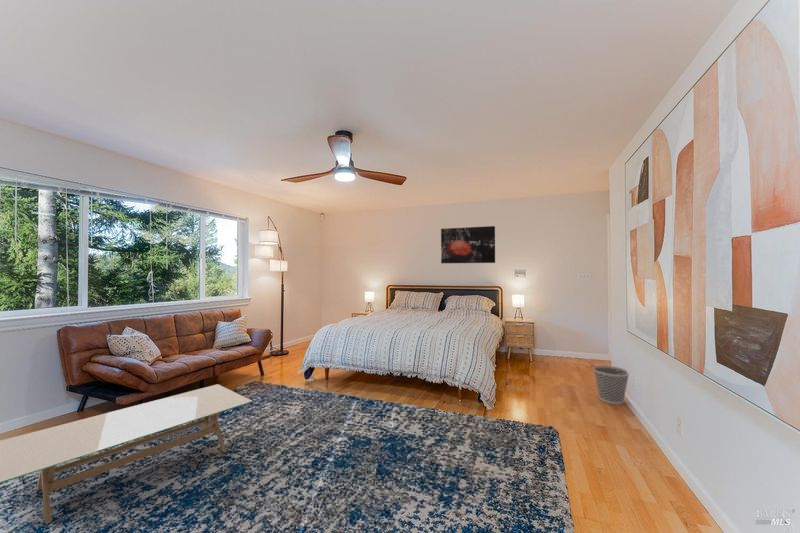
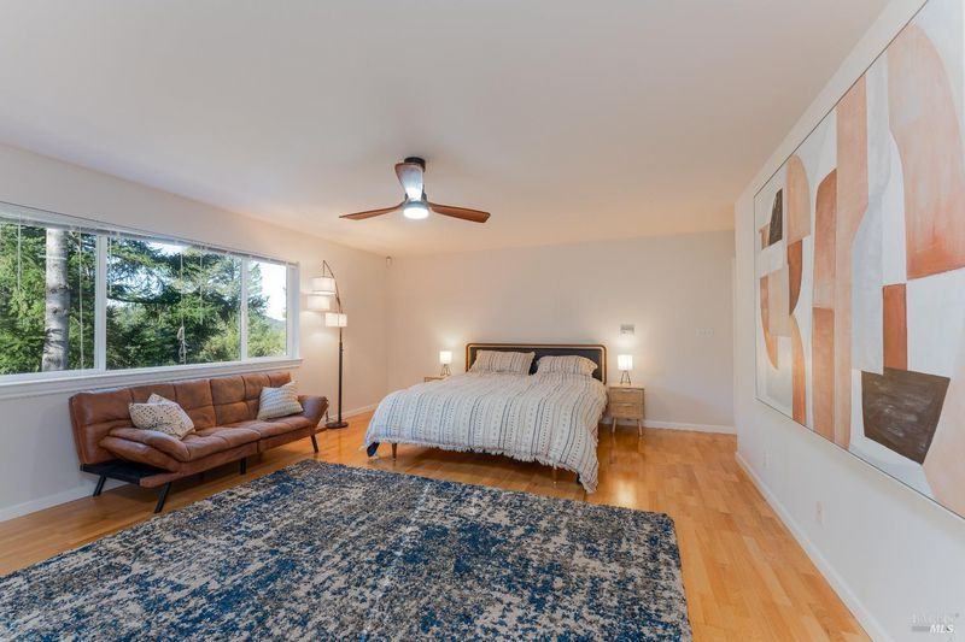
- wall art (467, 245)
- coffee table (140, 443)
- wastebasket (611, 385)
